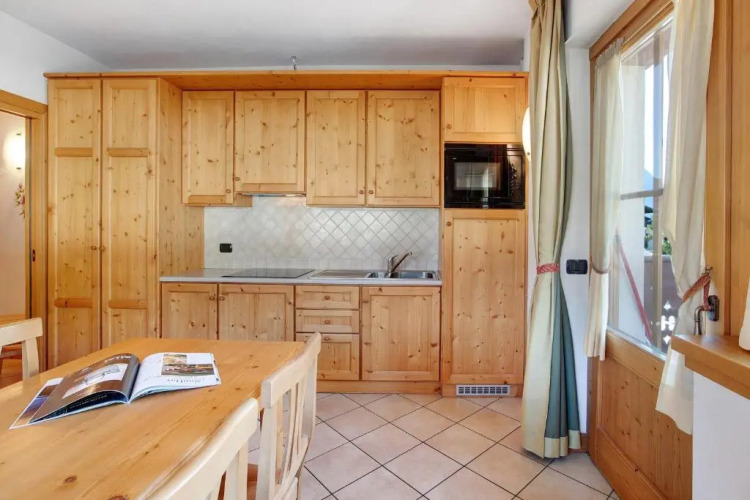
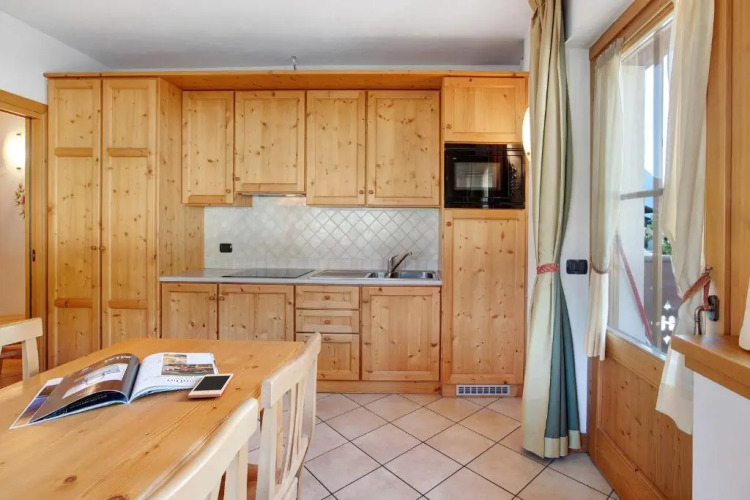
+ cell phone (212, 384)
